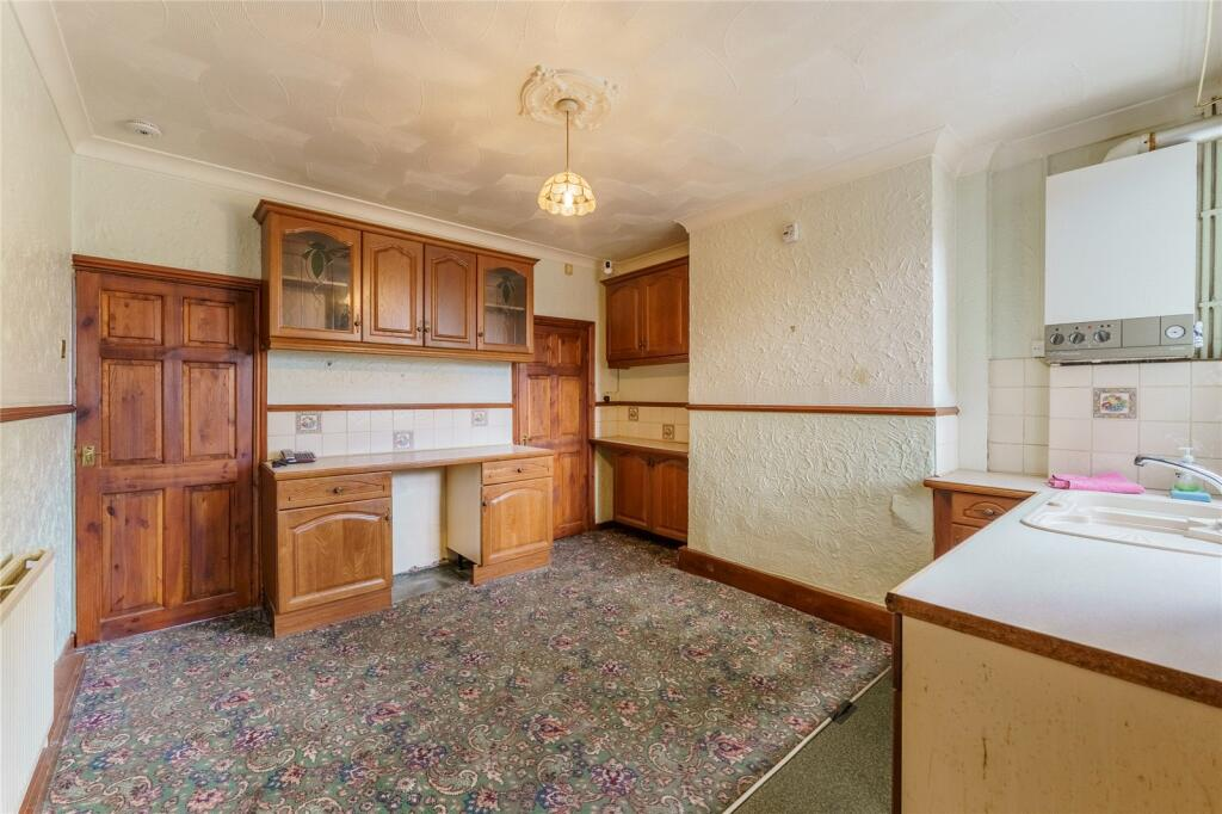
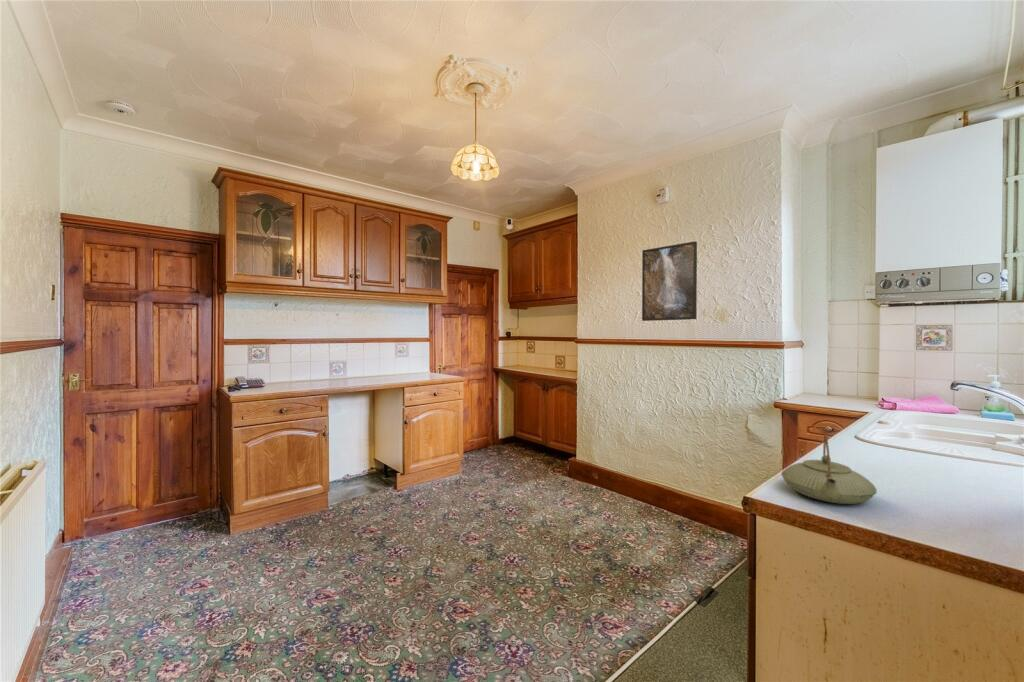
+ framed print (668, 283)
+ teapot (826, 466)
